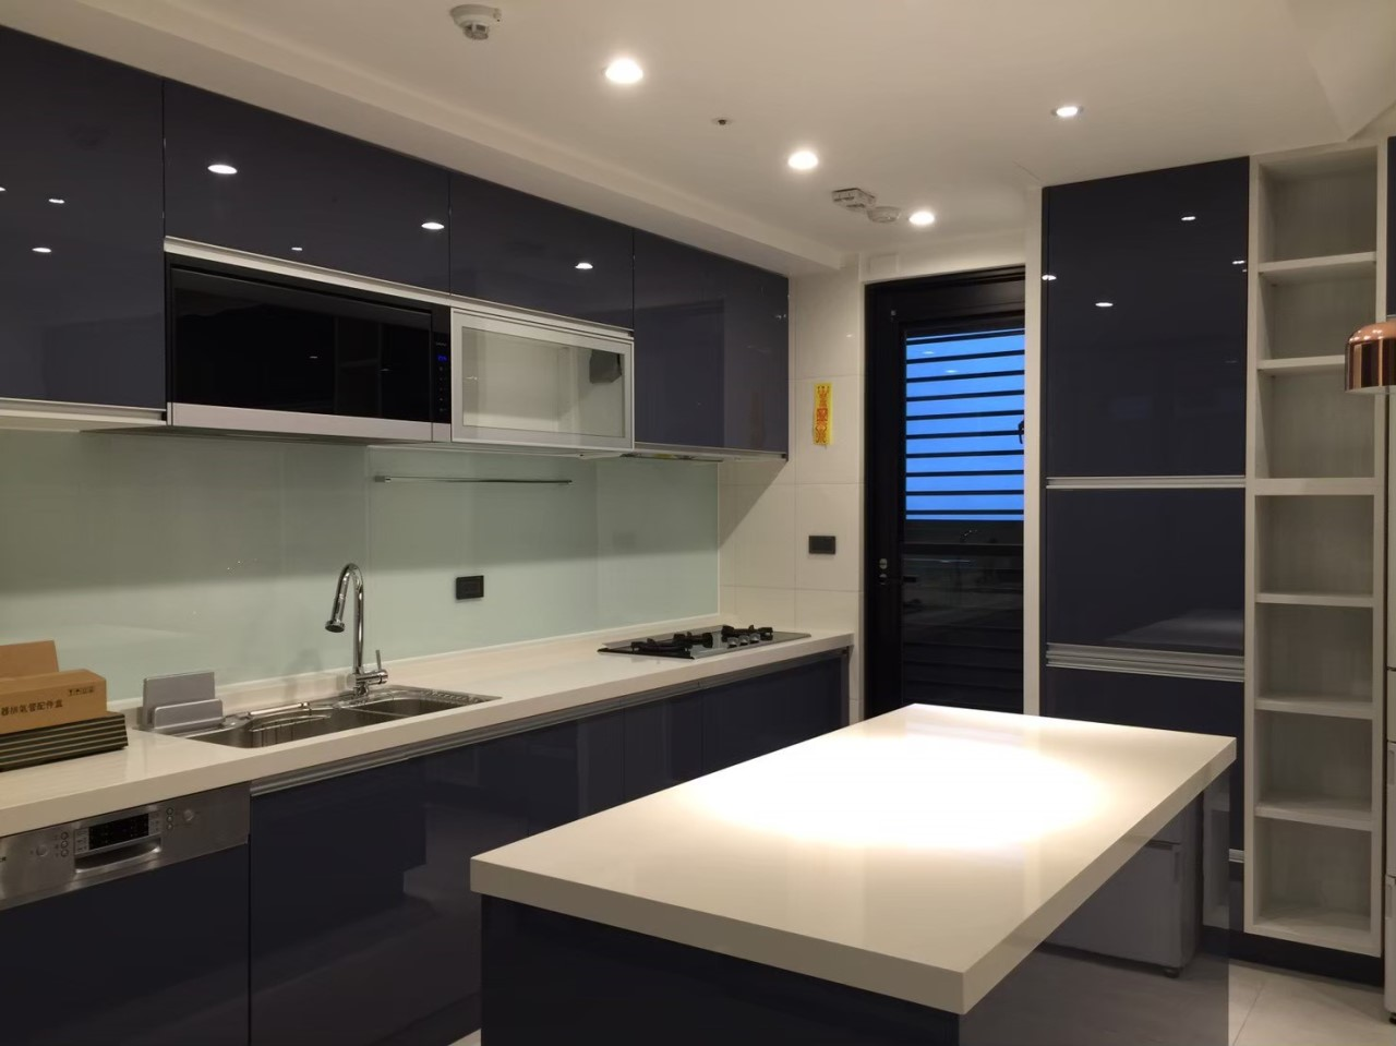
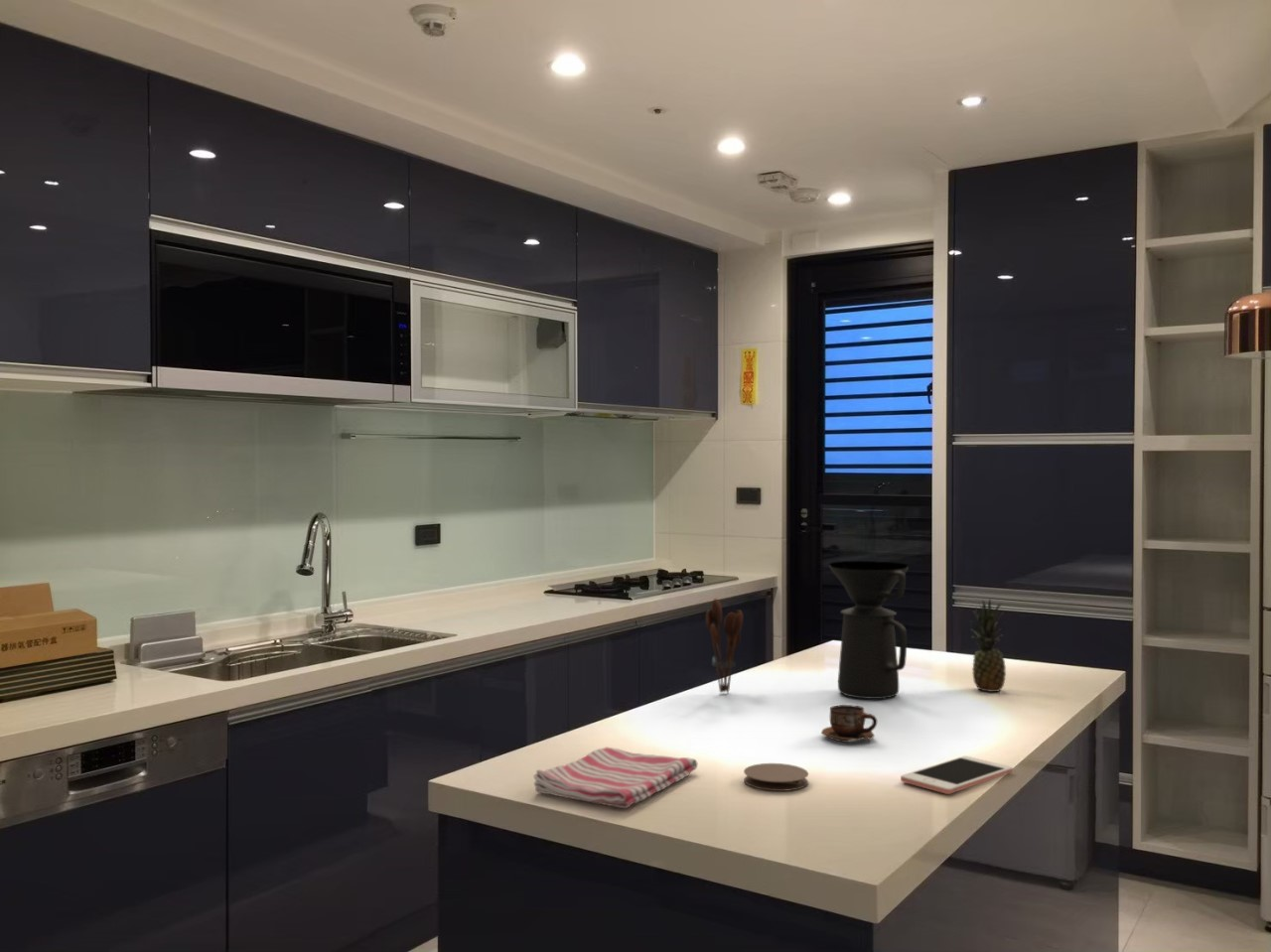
+ fruit (987, 643)
+ coaster (776, 776)
+ cup (849, 723)
+ utensil holder (727, 646)
+ dish towel (618, 771)
+ cell phone (957, 773)
+ coffee maker (868, 628)
